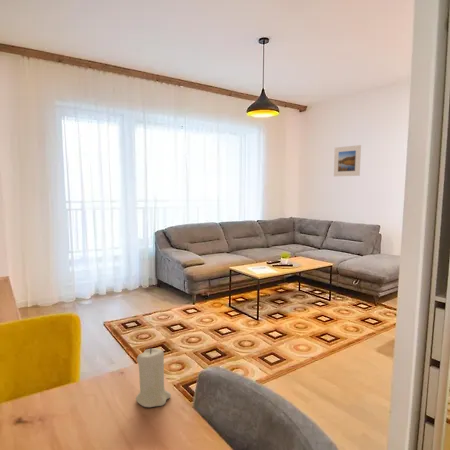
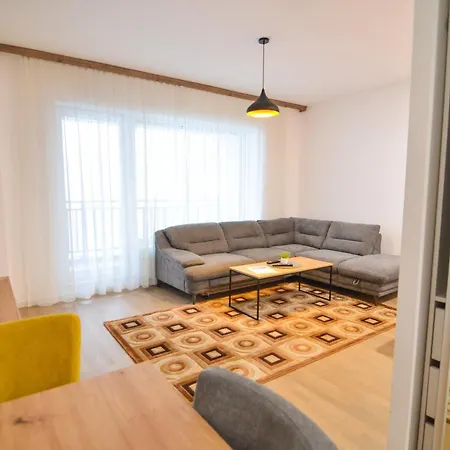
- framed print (346, 161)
- candle (152, 373)
